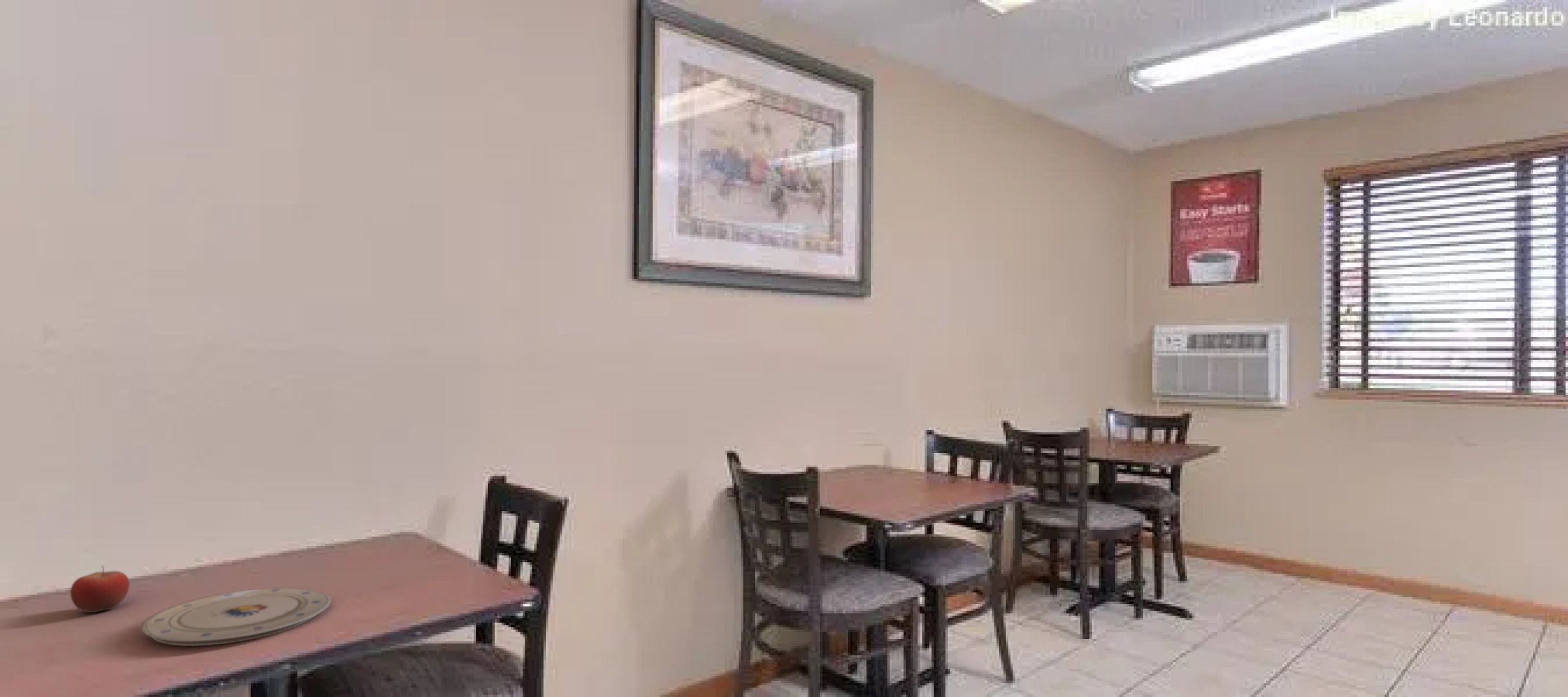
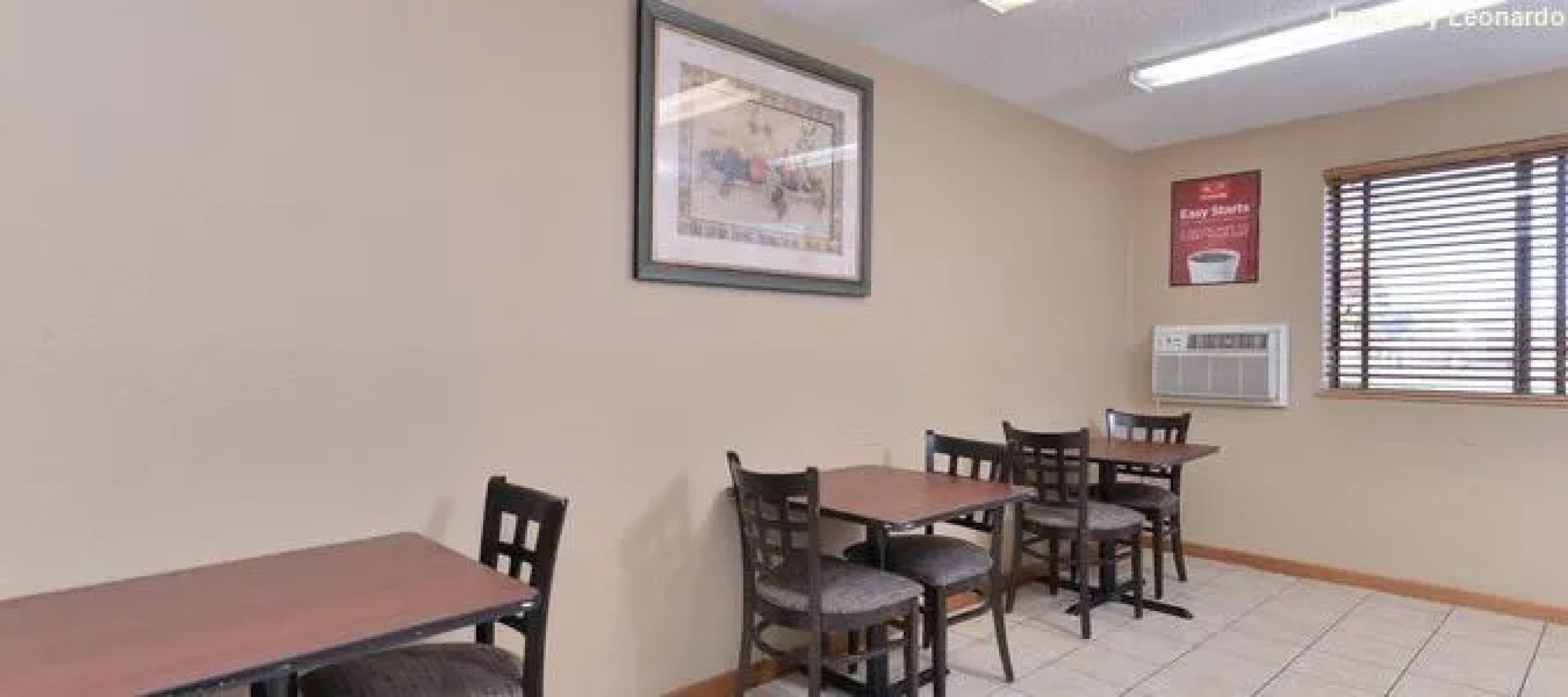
- fruit (100, 587)
- plate (241, 615)
